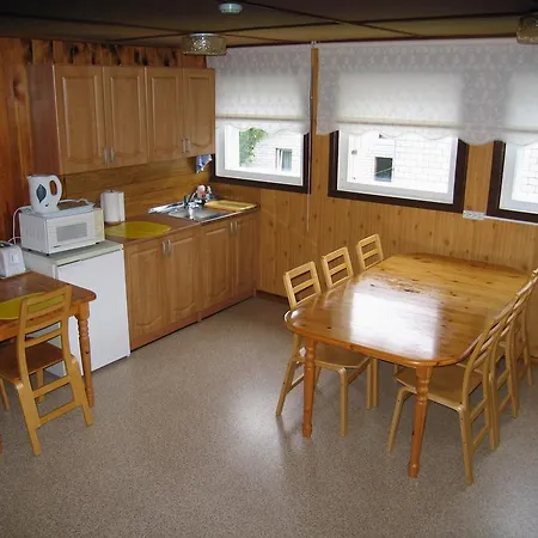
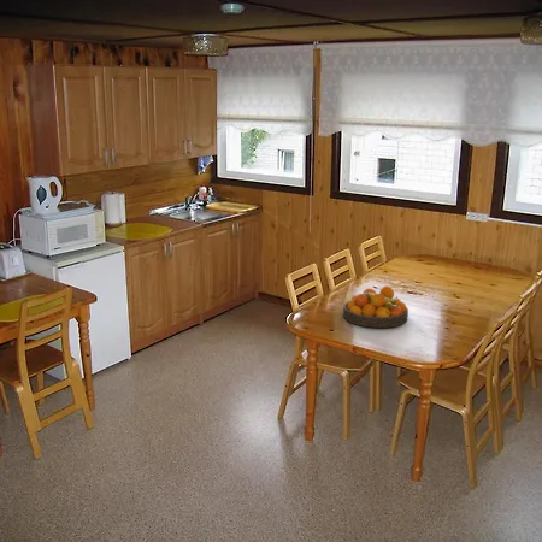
+ fruit bowl (376, 302)
